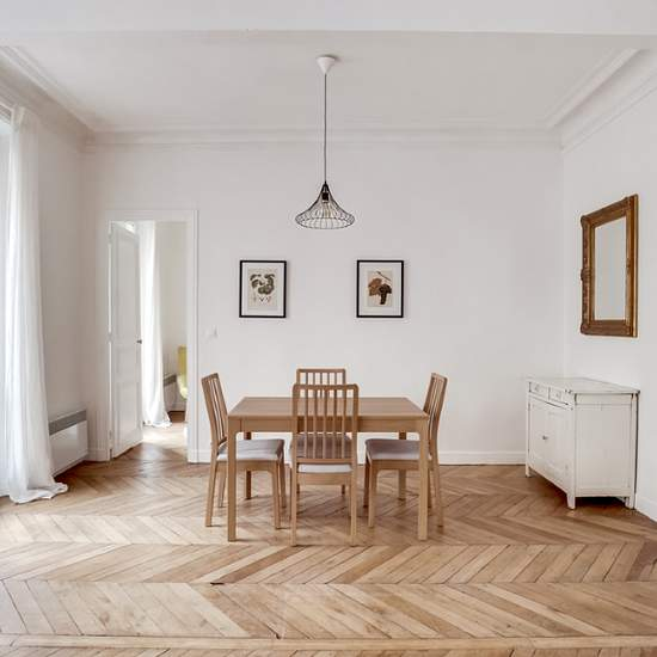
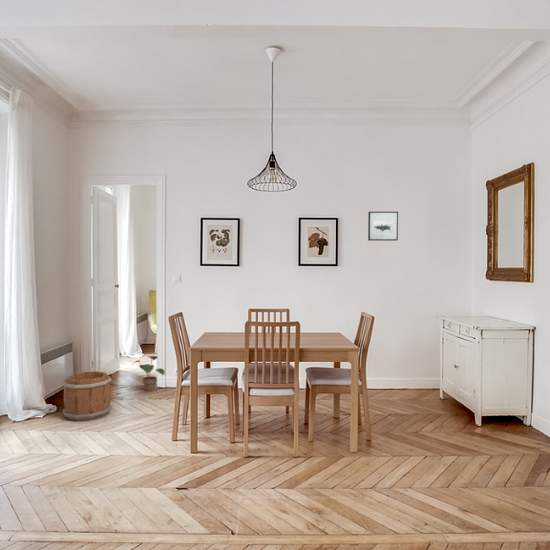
+ potted plant (150, 373)
+ wall art (383, 226)
+ bucket (87, 395)
